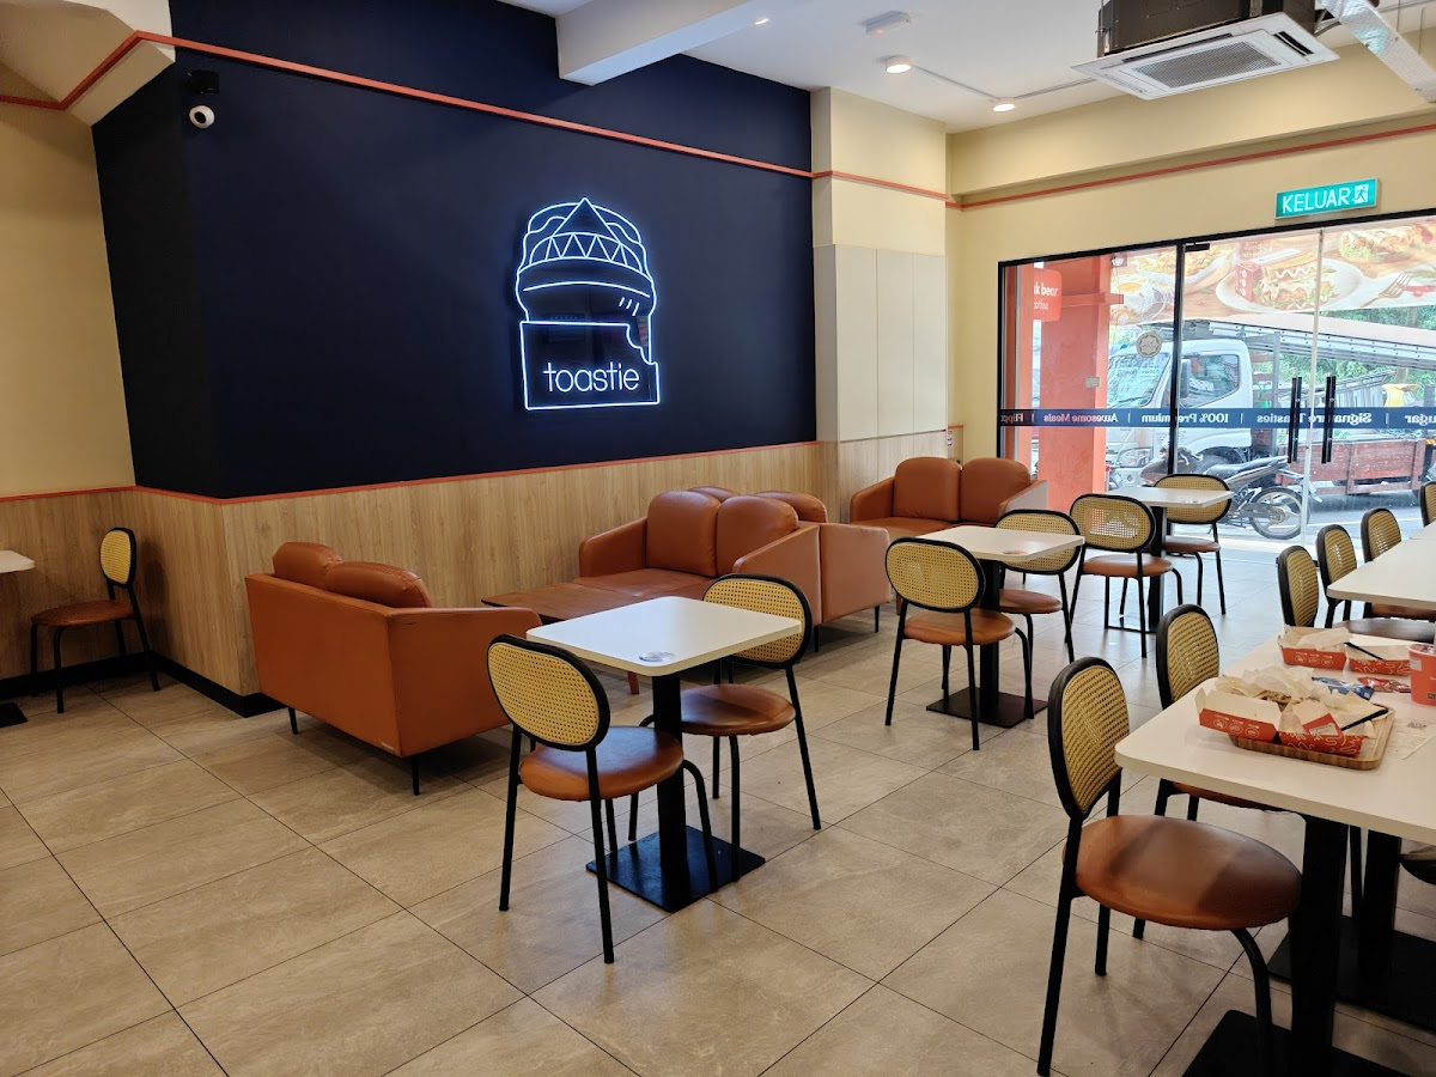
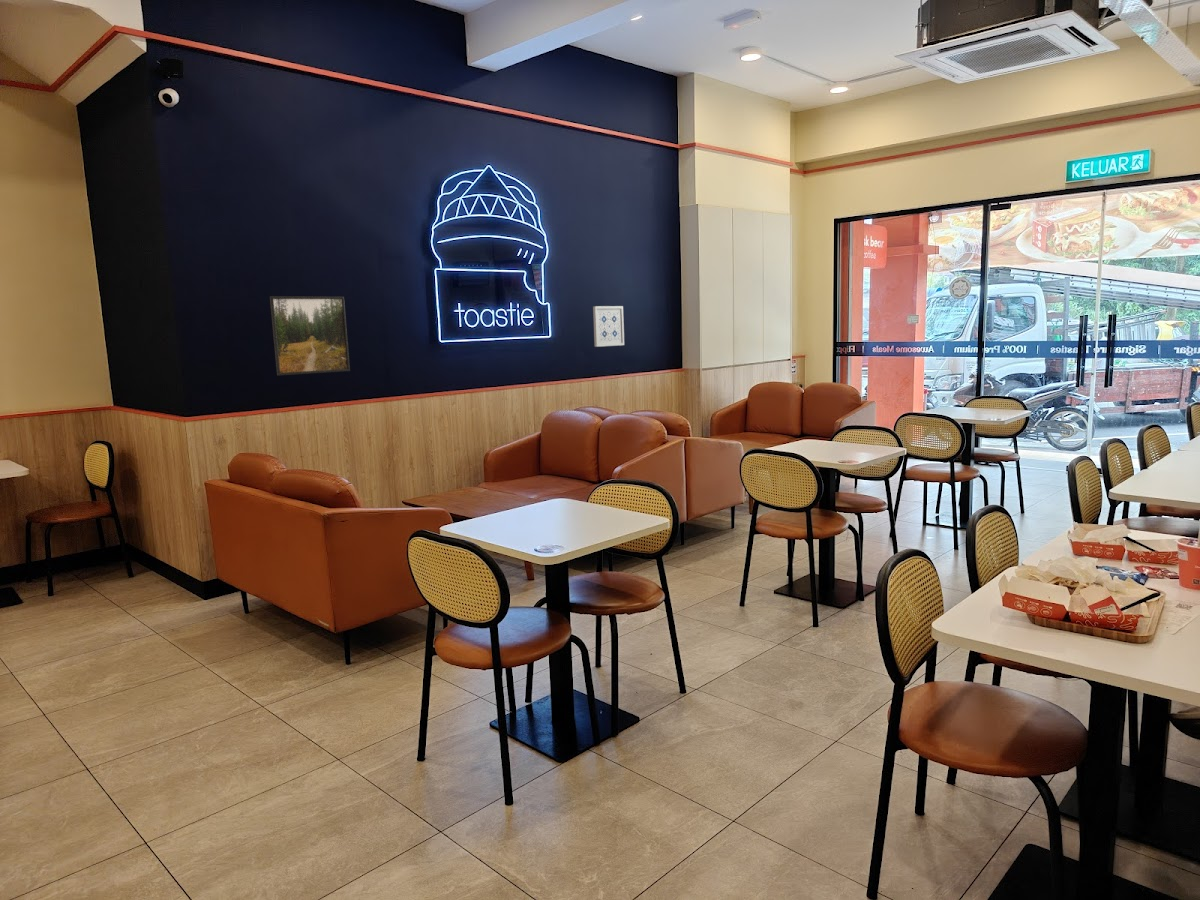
+ wall art (609, 326)
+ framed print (311, 335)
